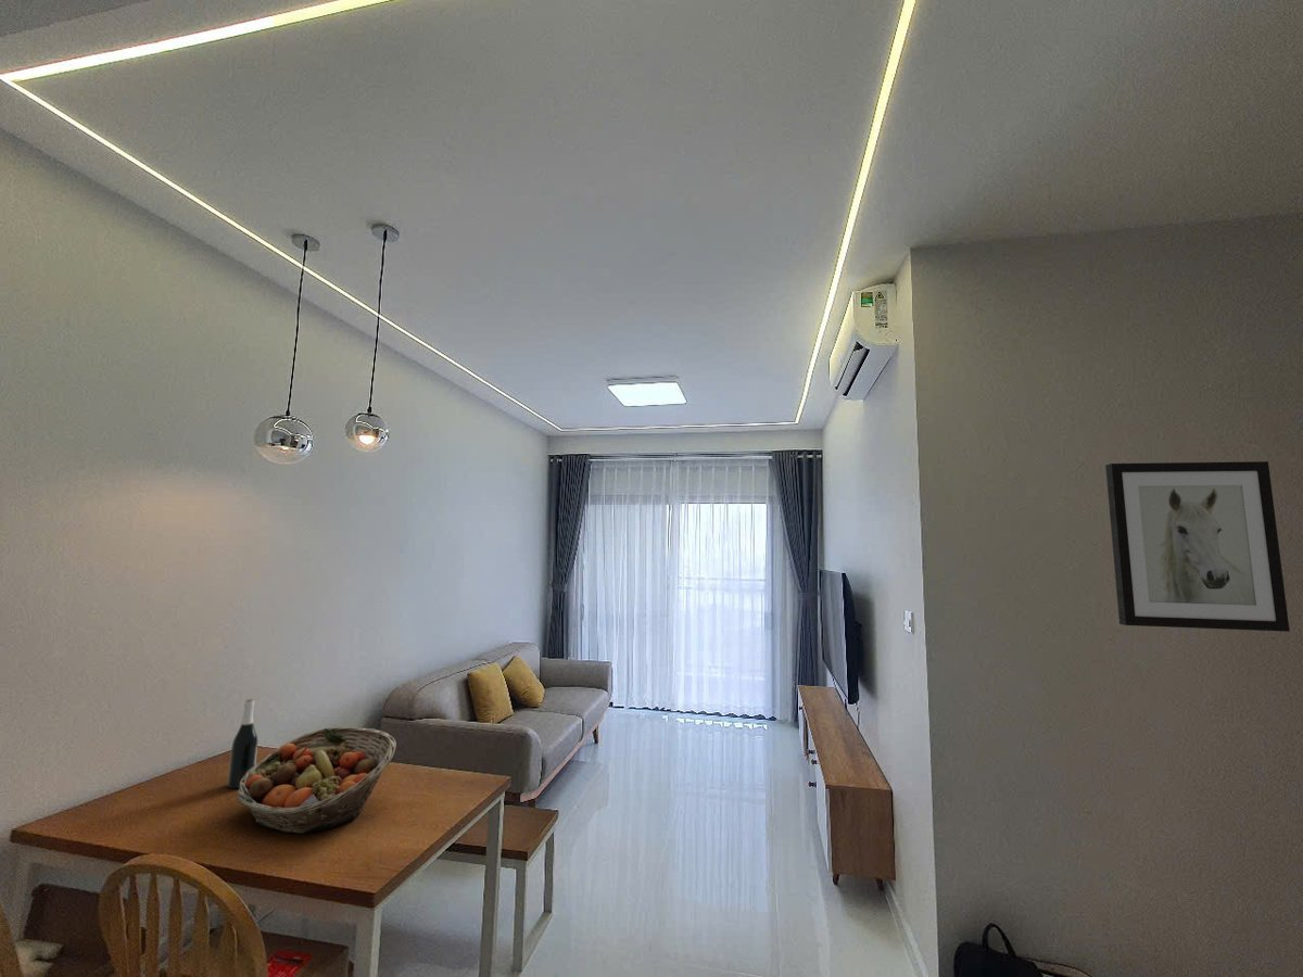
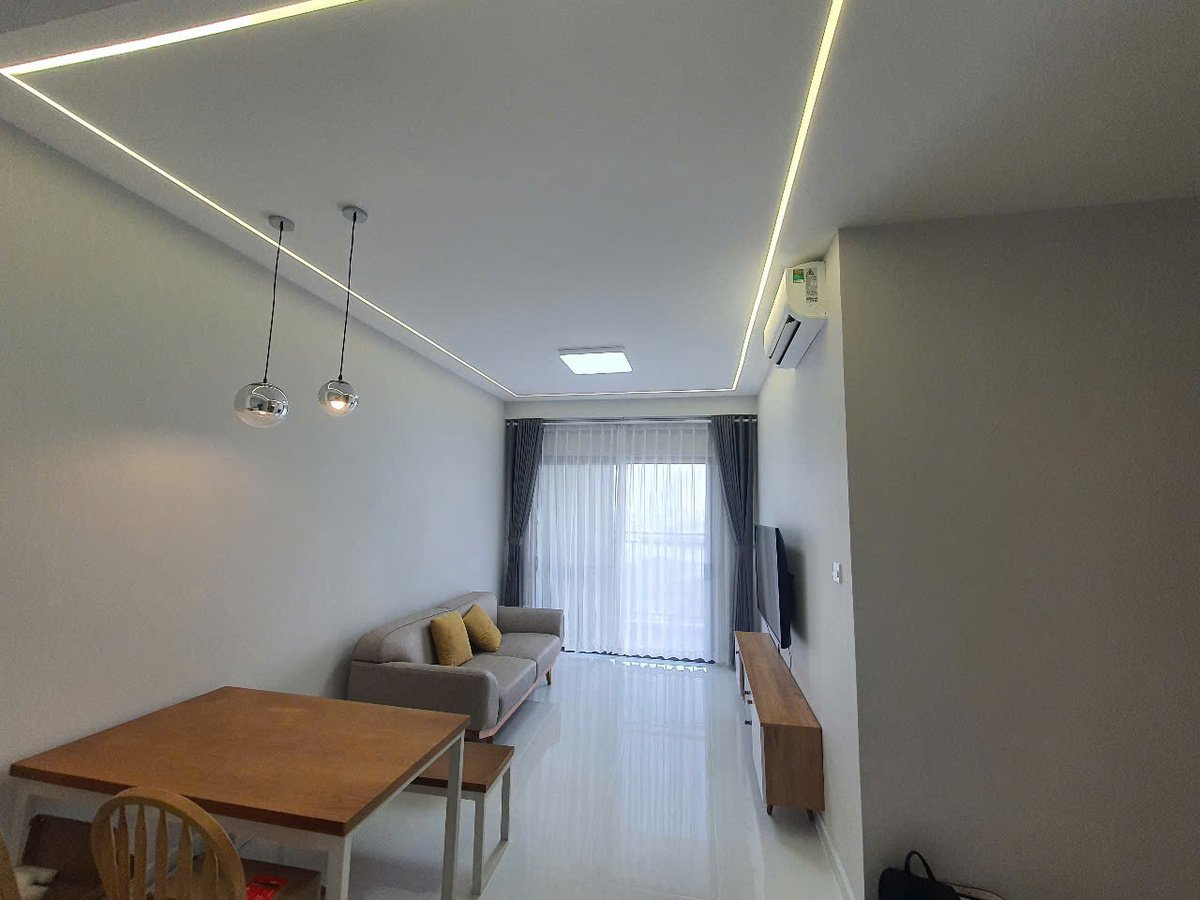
- wall art (1192, 544)
- wine bottle (244, 741)
- fruit basket (319, 776)
